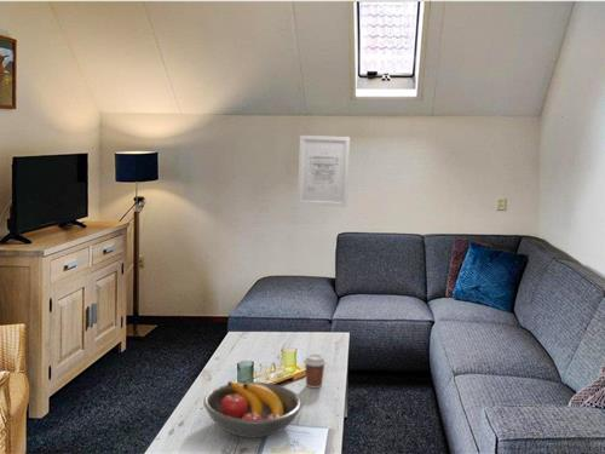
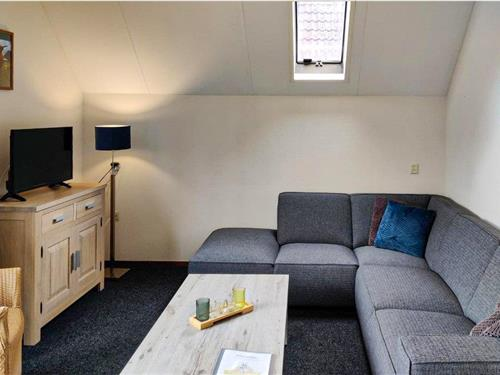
- wall art (323, 171)
- fruit bowl (252, 409)
- coffee cup (315, 370)
